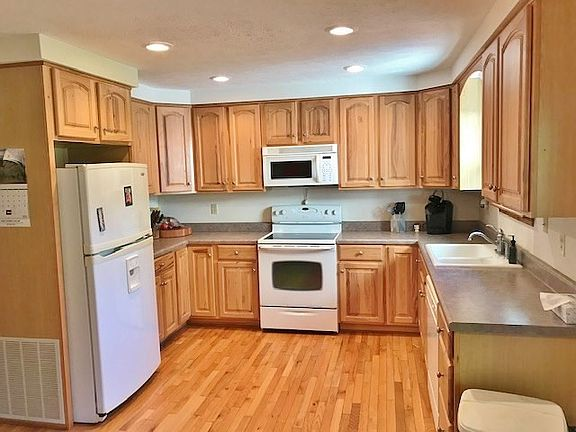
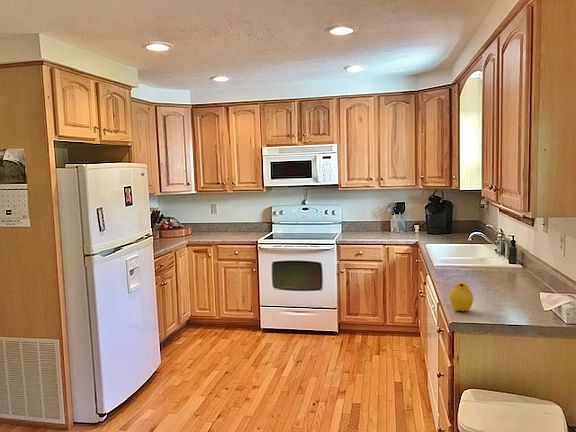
+ fruit (461, 296)
